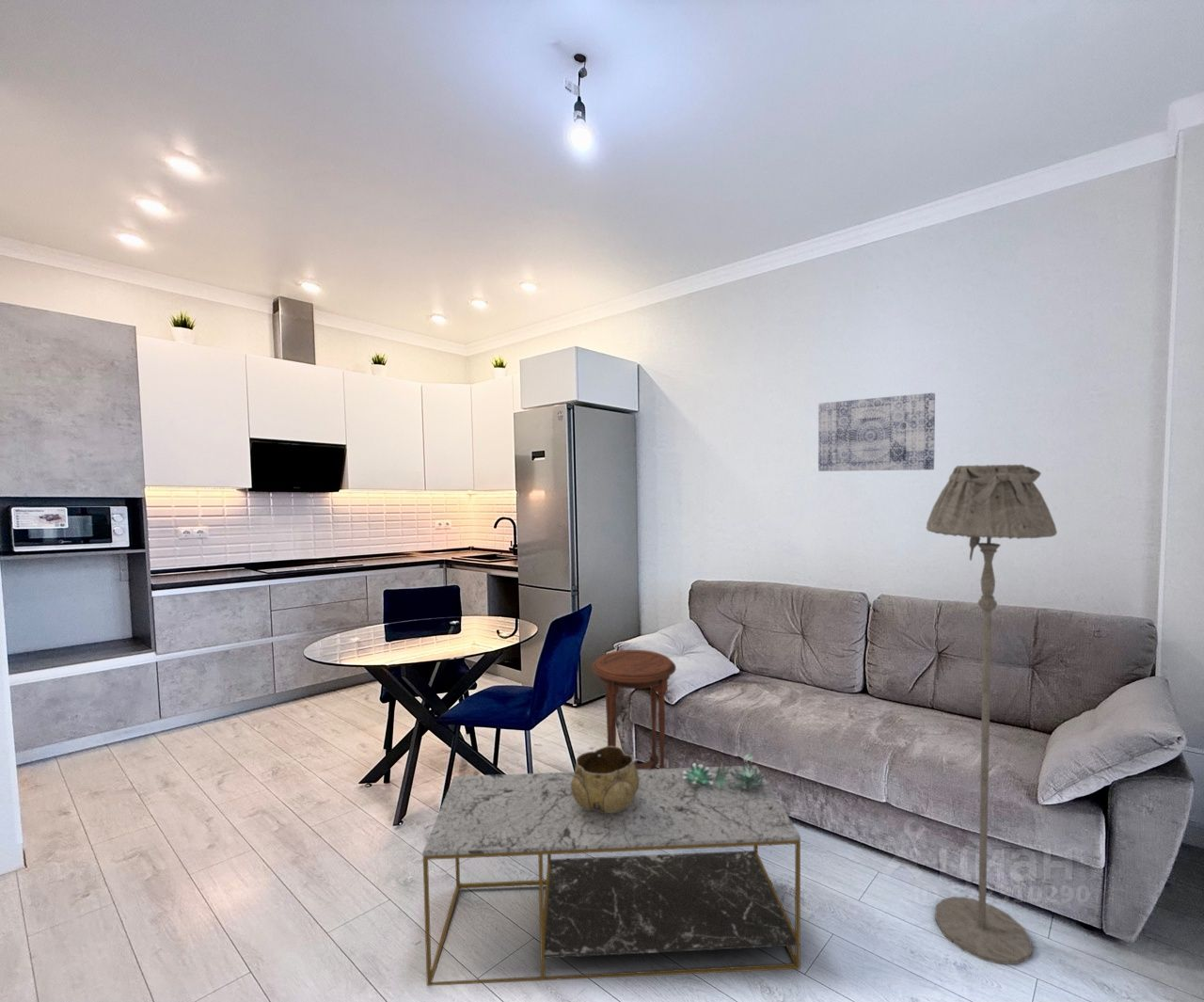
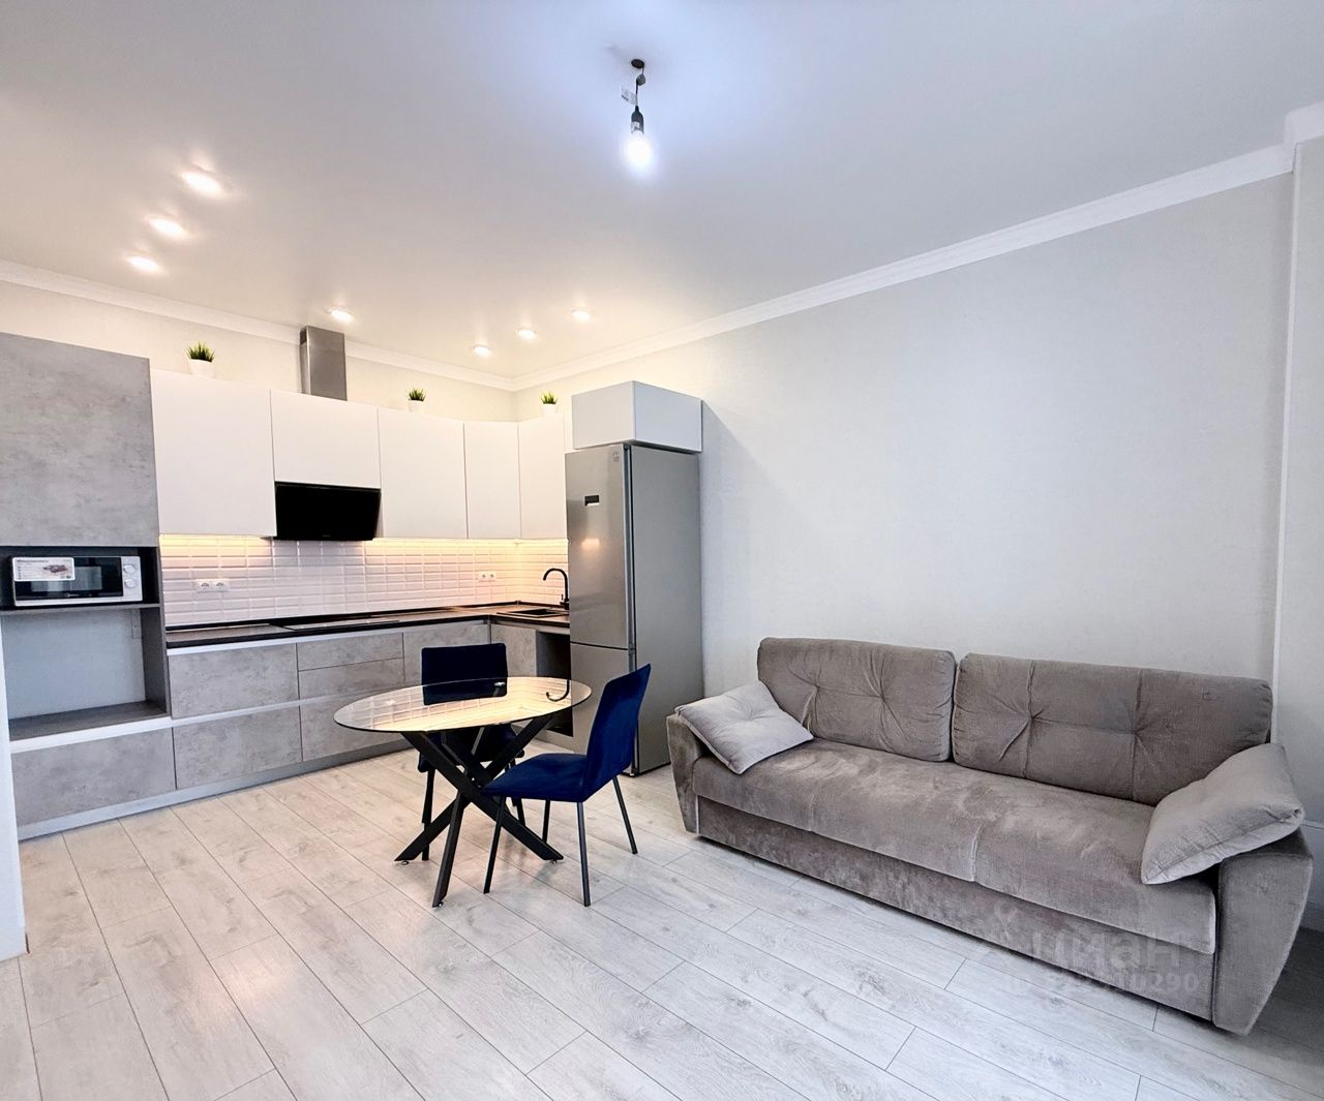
- succulent plant (724, 768)
- decorative bowl (605, 781)
- floor lamp (985, 702)
- wall art (873, 434)
- coffee table (610, 864)
- side table (652, 729)
